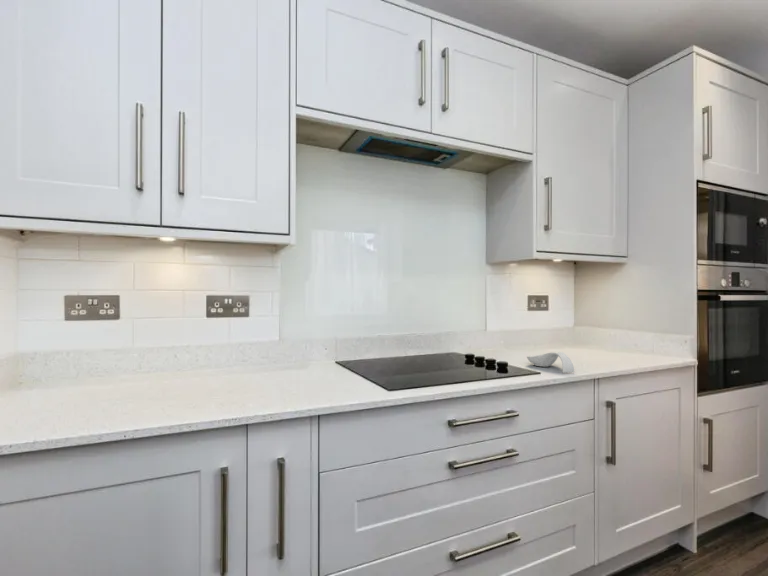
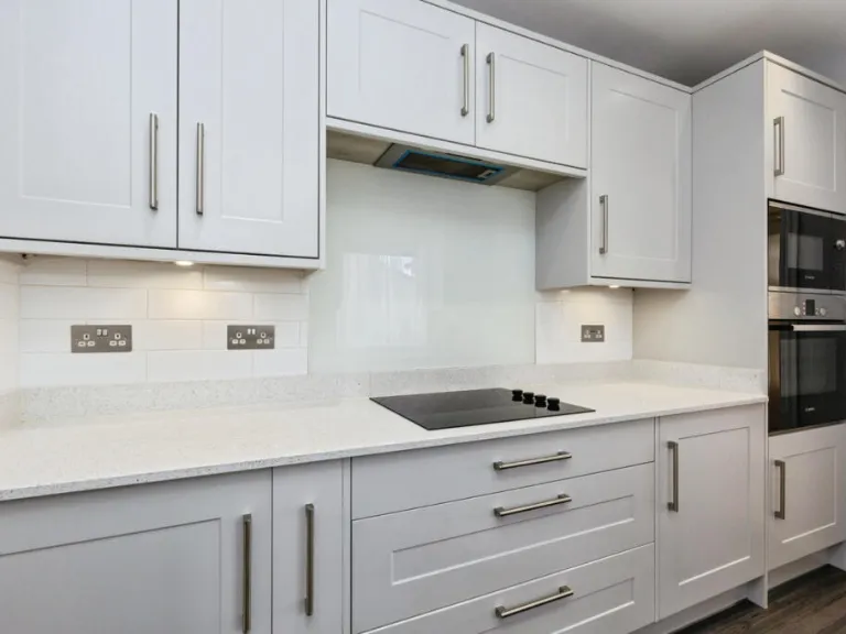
- spoon rest (550, 359)
